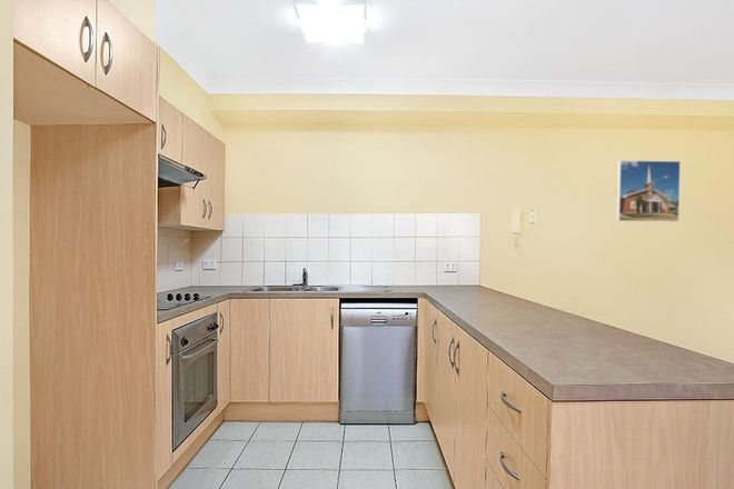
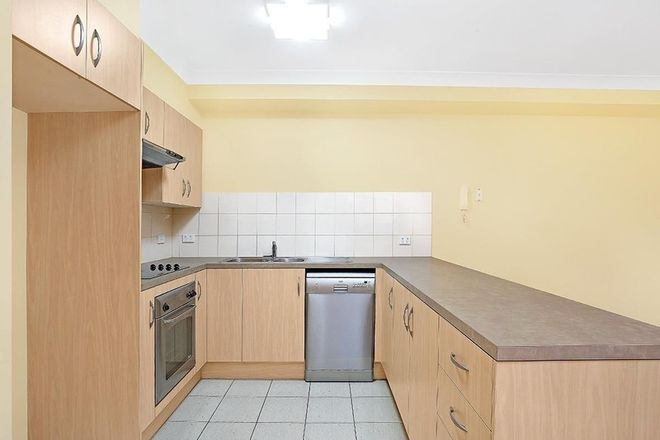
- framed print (647, 191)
